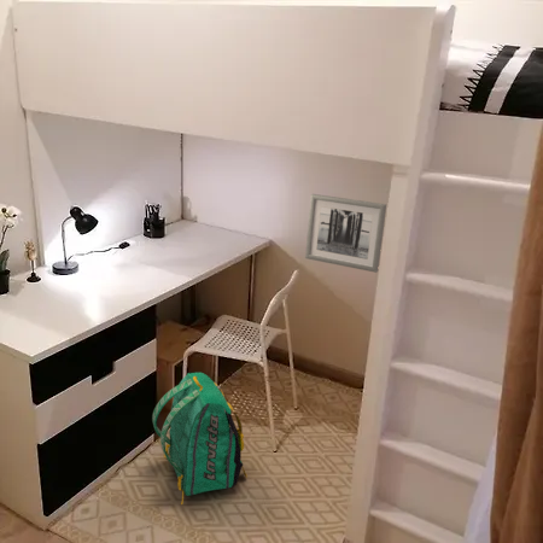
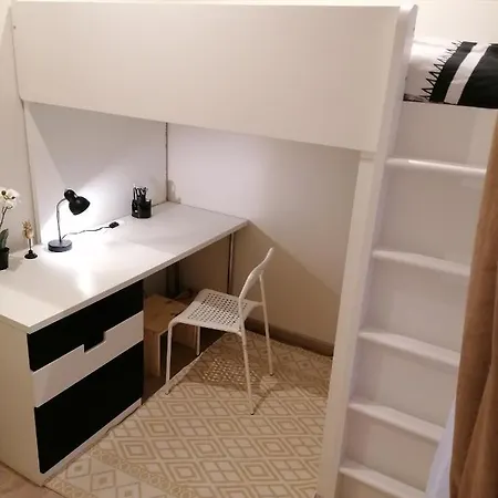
- backpack (200, 427)
- wall art (344, 232)
